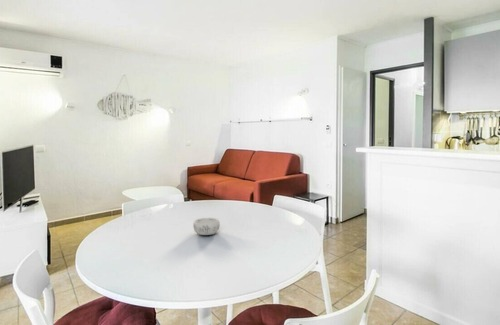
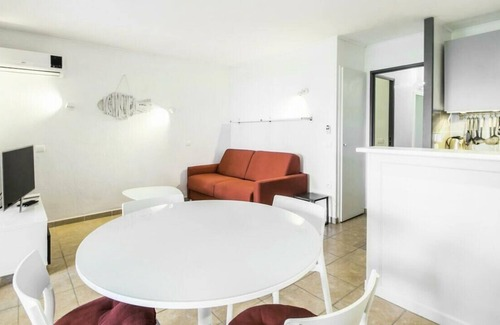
- decorative bowl (205, 226)
